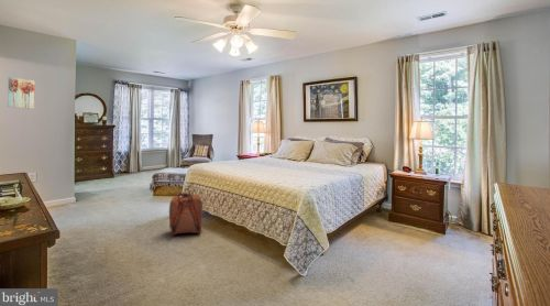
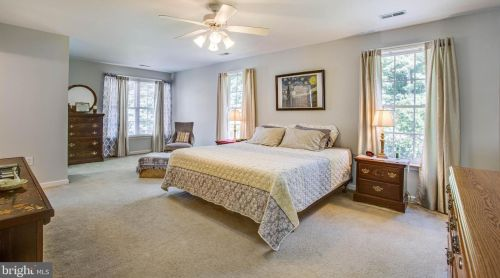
- wall art (21, 92)
- backpack (186, 212)
